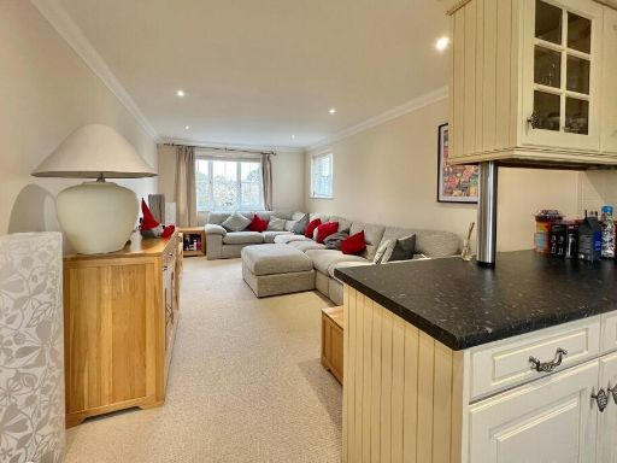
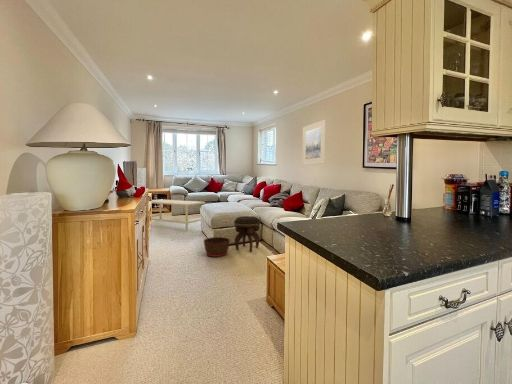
+ basket (216, 246)
+ coffee table (171, 220)
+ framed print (313, 144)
+ footstool (247, 233)
